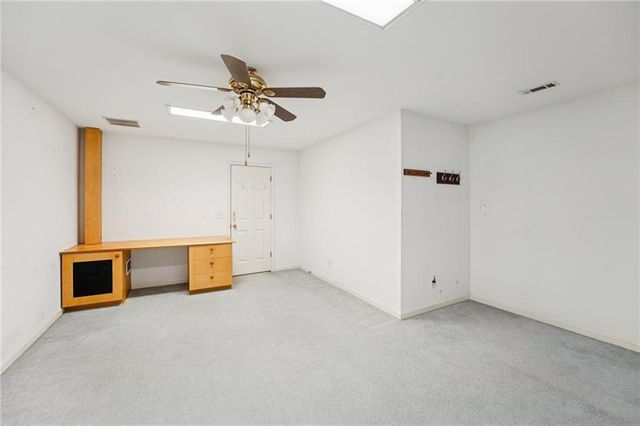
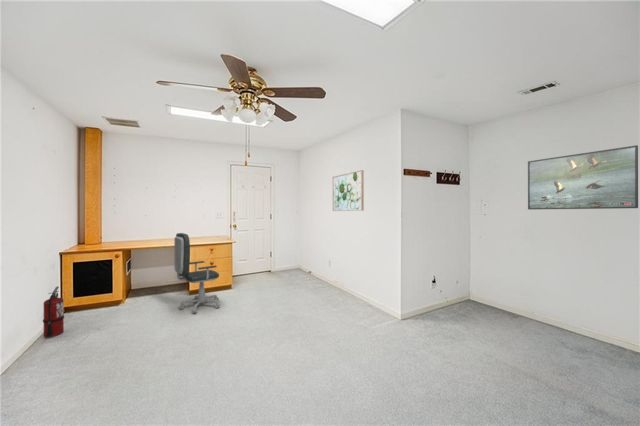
+ wall art (346, 192)
+ office chair (199, 269)
+ fire extinguisher (53, 311)
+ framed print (575, 181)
